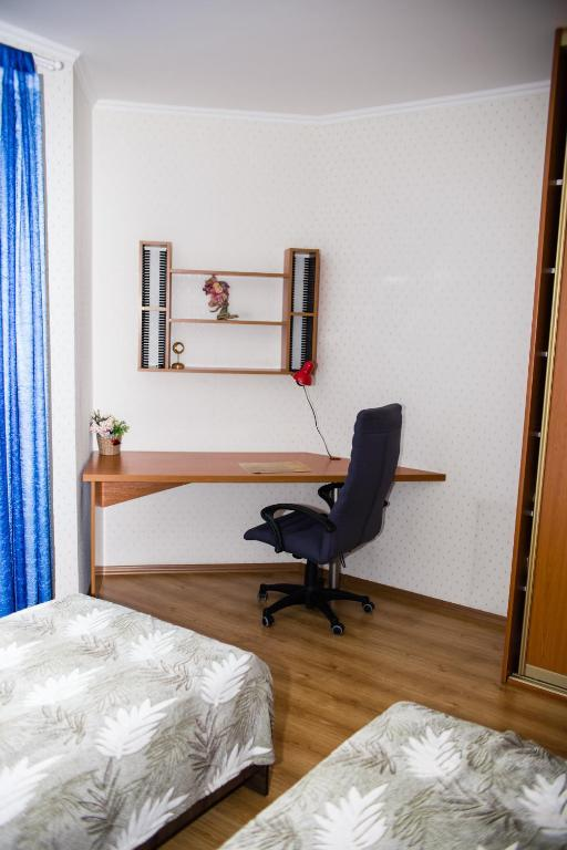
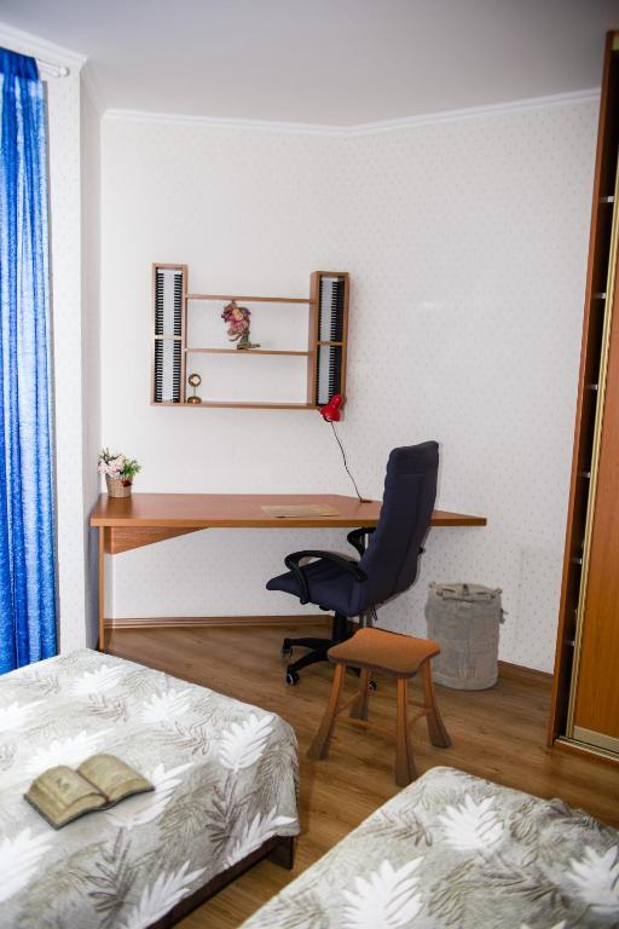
+ diary (89, 783)
+ laundry hamper (459, 629)
+ stool (383, 697)
